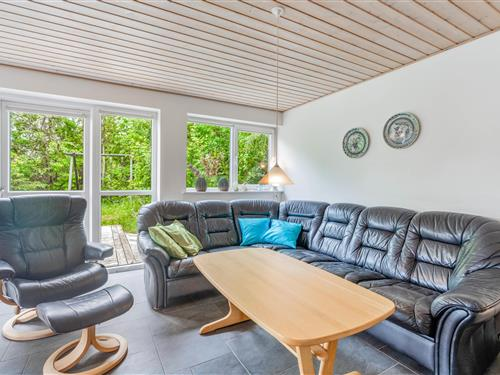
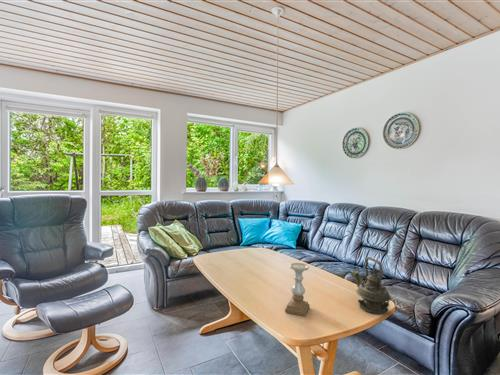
+ candle holder (298, 287)
+ teapot (366, 279)
